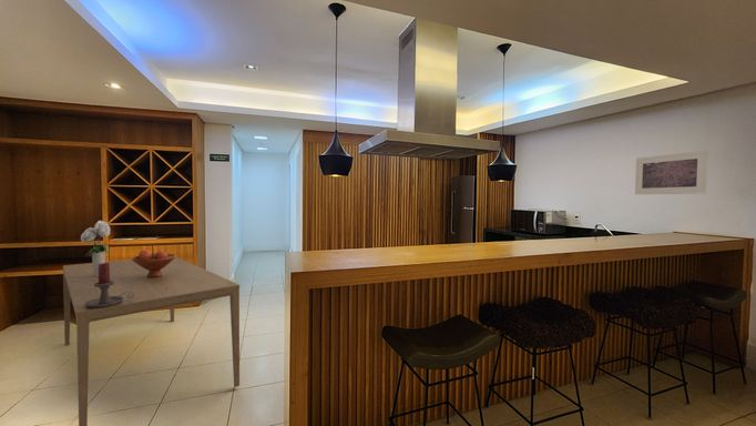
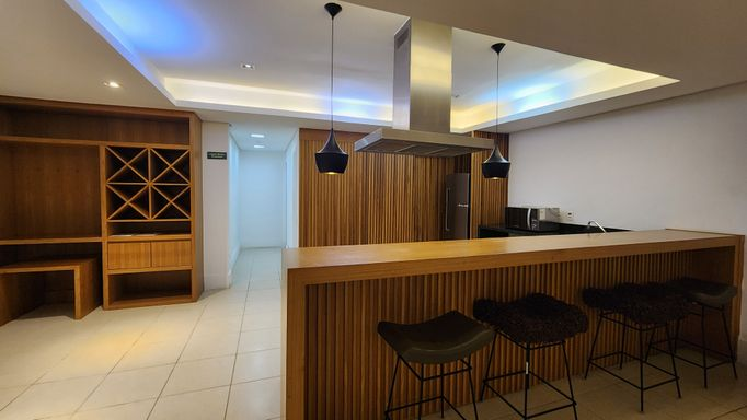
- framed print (667, 174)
- dining table (140, 312)
- bouquet (95, 247)
- fruit bowl (154, 262)
- candle holder (110, 282)
